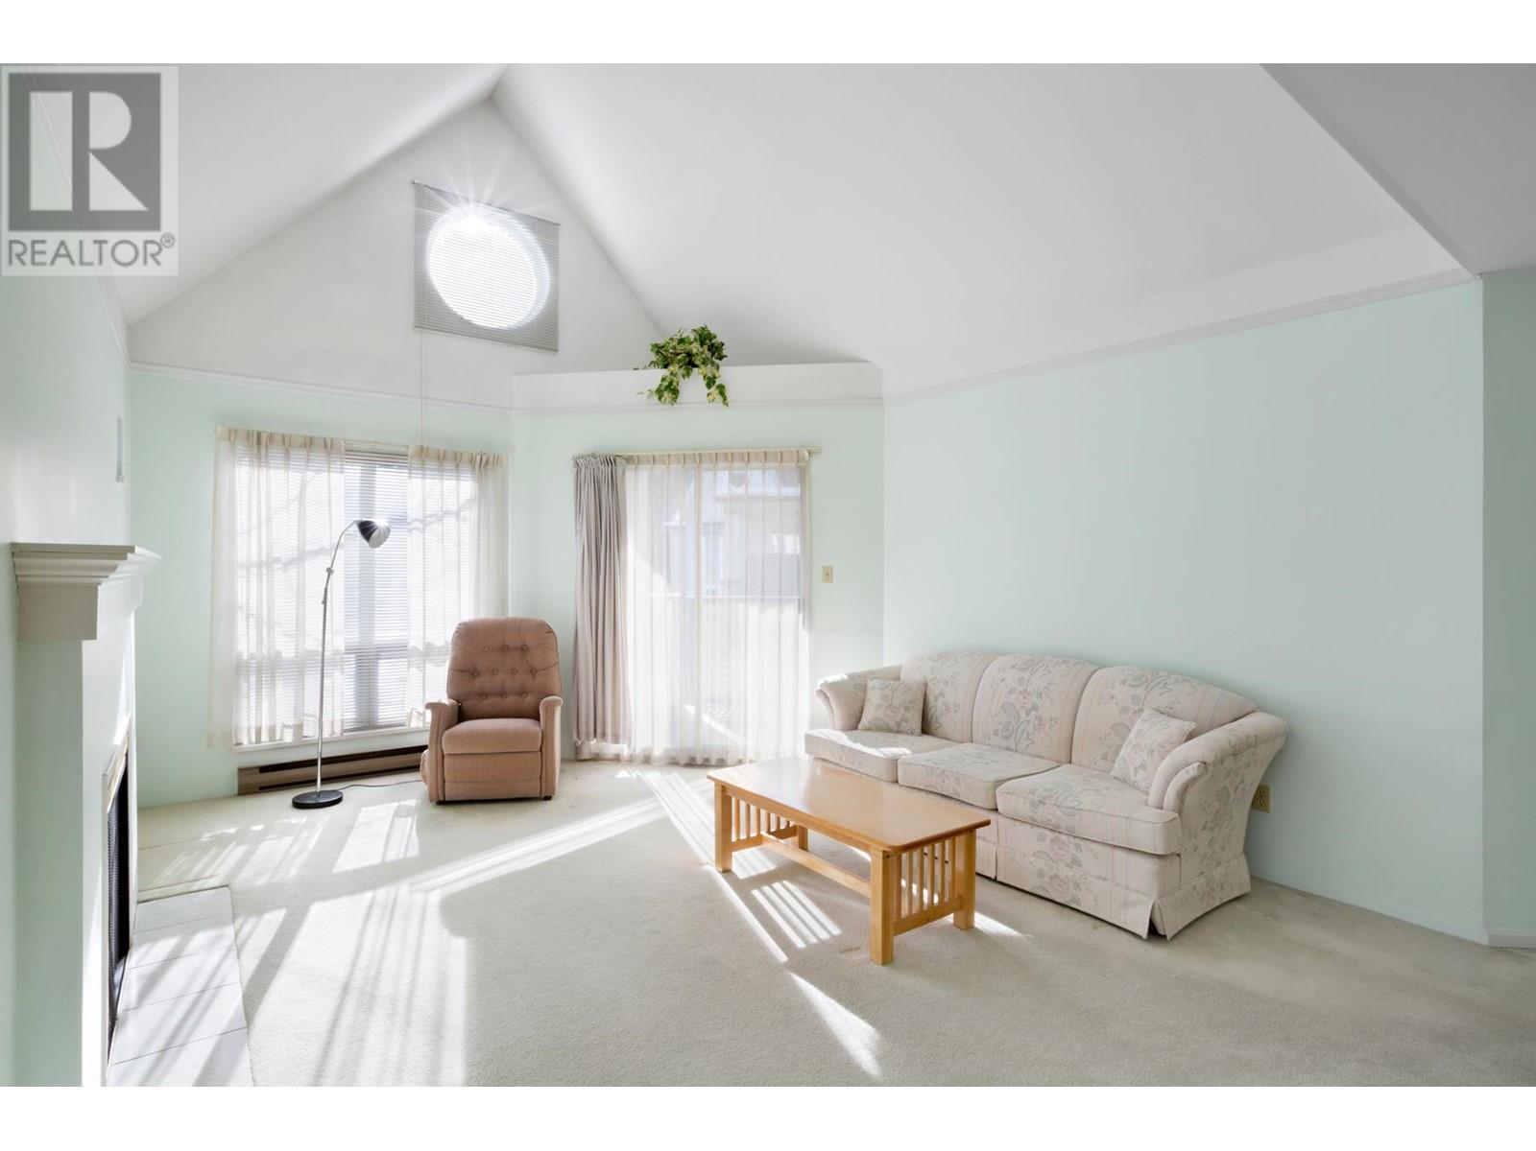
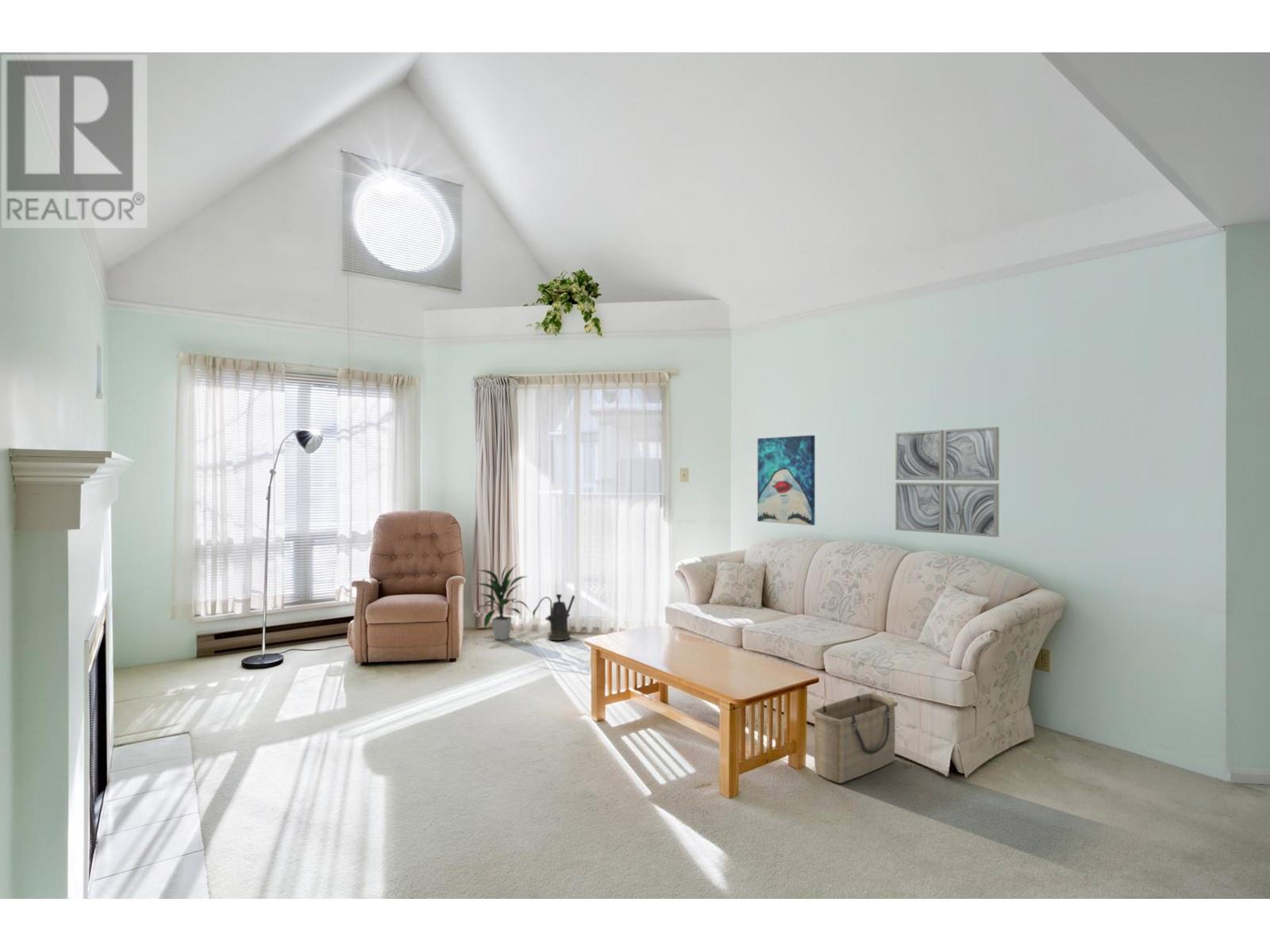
+ wall art (943, 483)
+ watering can (554, 617)
+ indoor plant (499, 601)
+ basket (855, 736)
+ wall art (785, 480)
